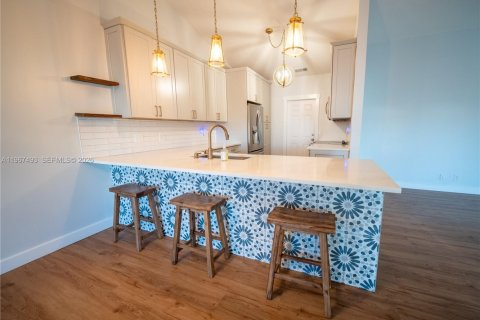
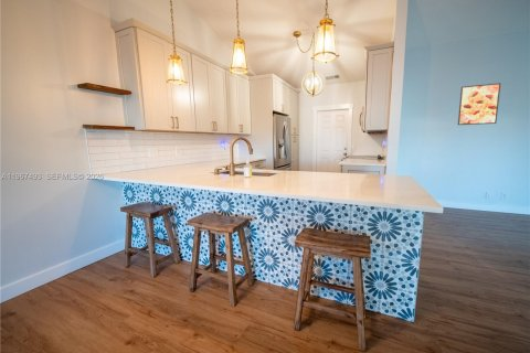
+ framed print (478, 105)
